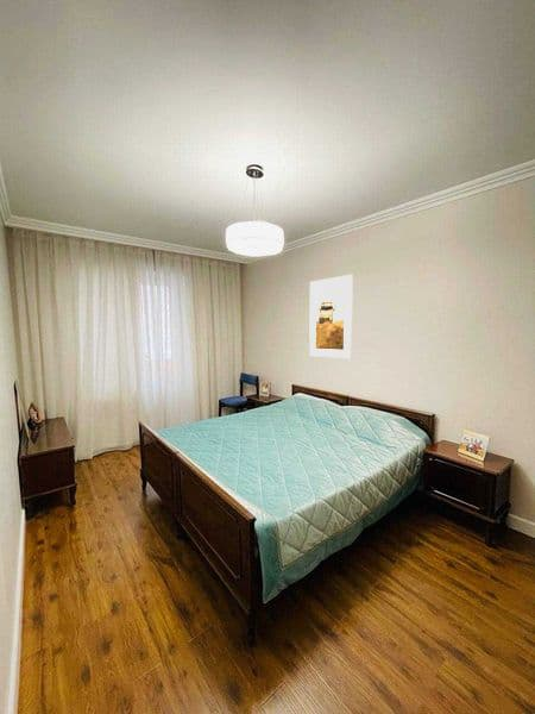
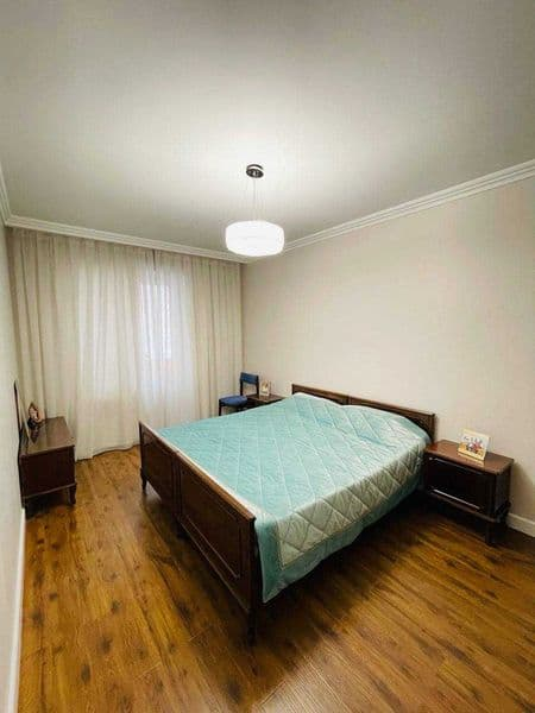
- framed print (329, 318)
